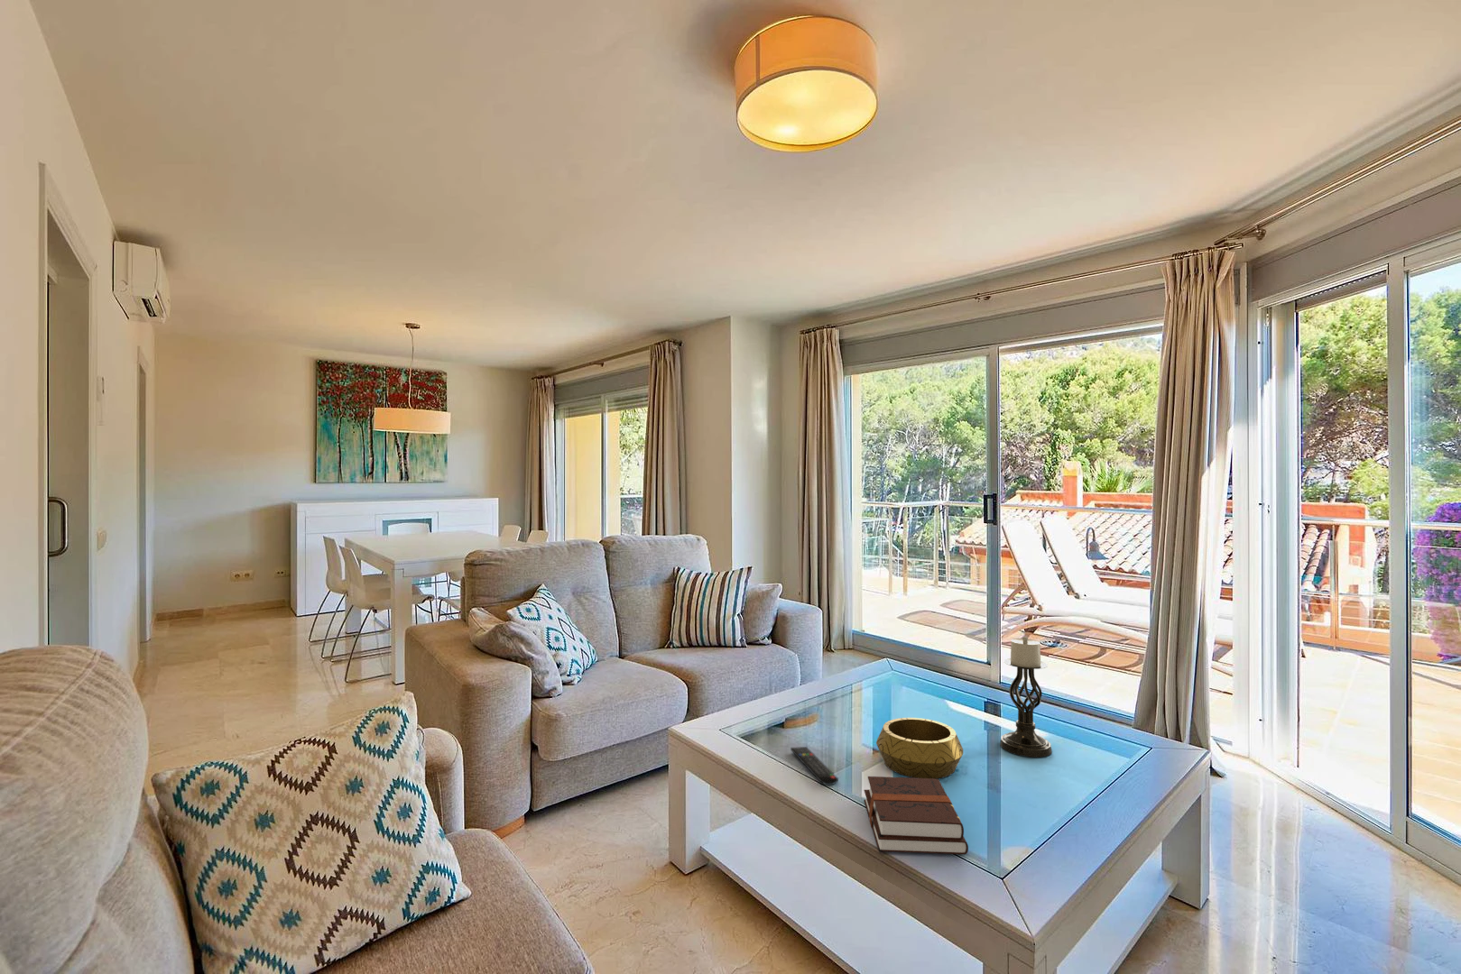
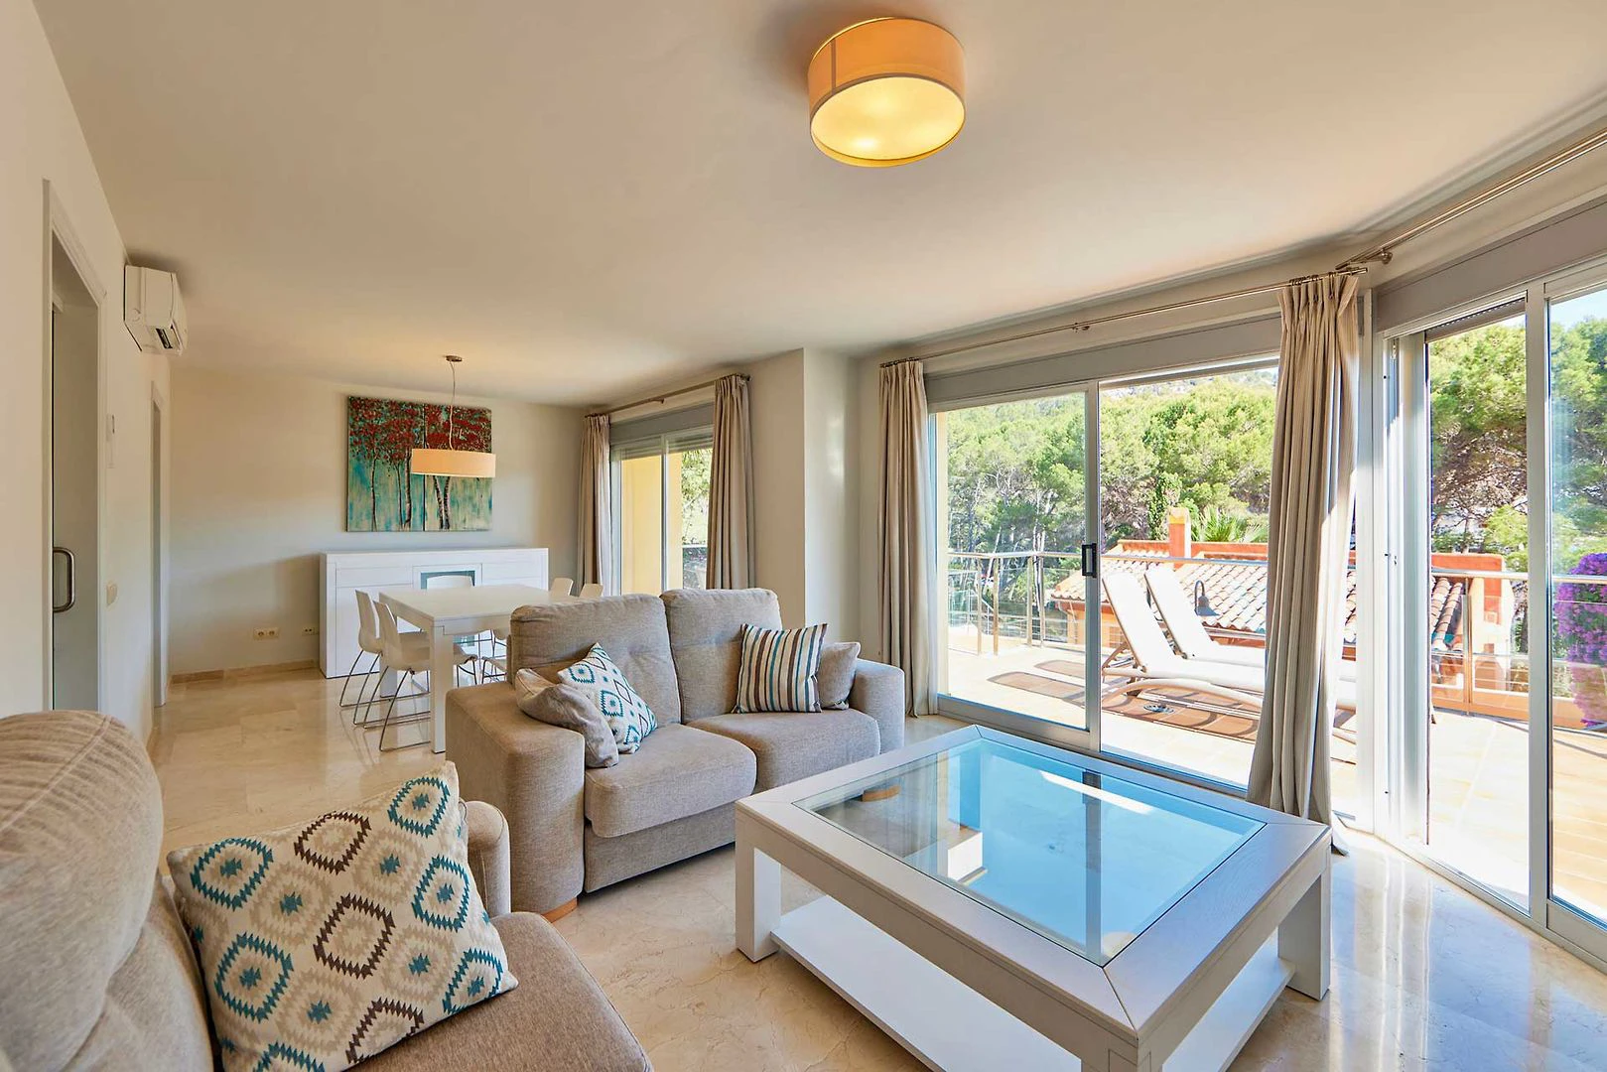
- hardback book (912, 812)
- remote control (813, 764)
- decorative bowl (918, 747)
- candle holder (1025, 691)
